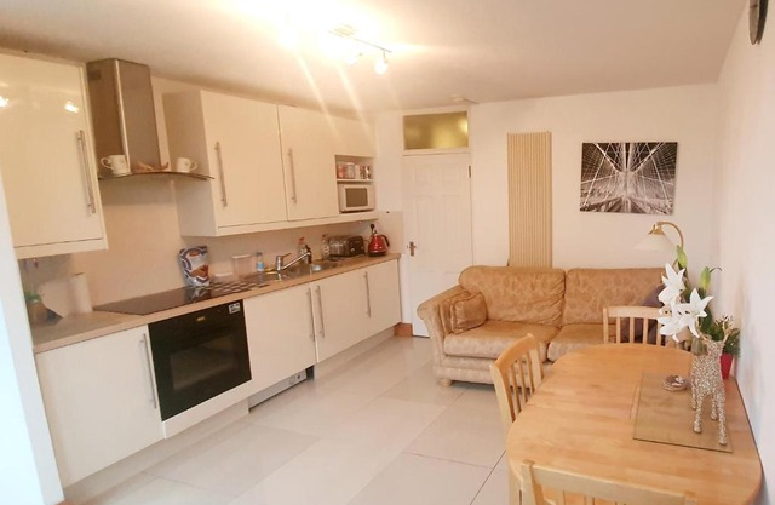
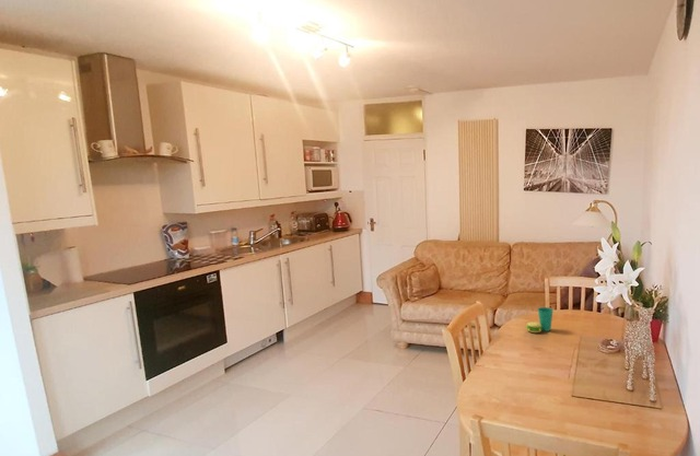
+ cup (539, 319)
